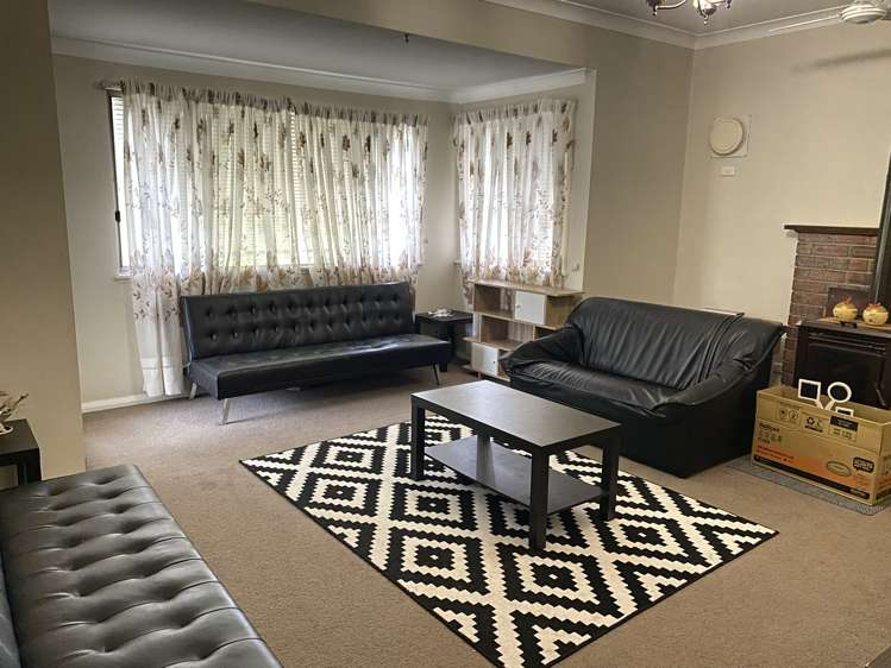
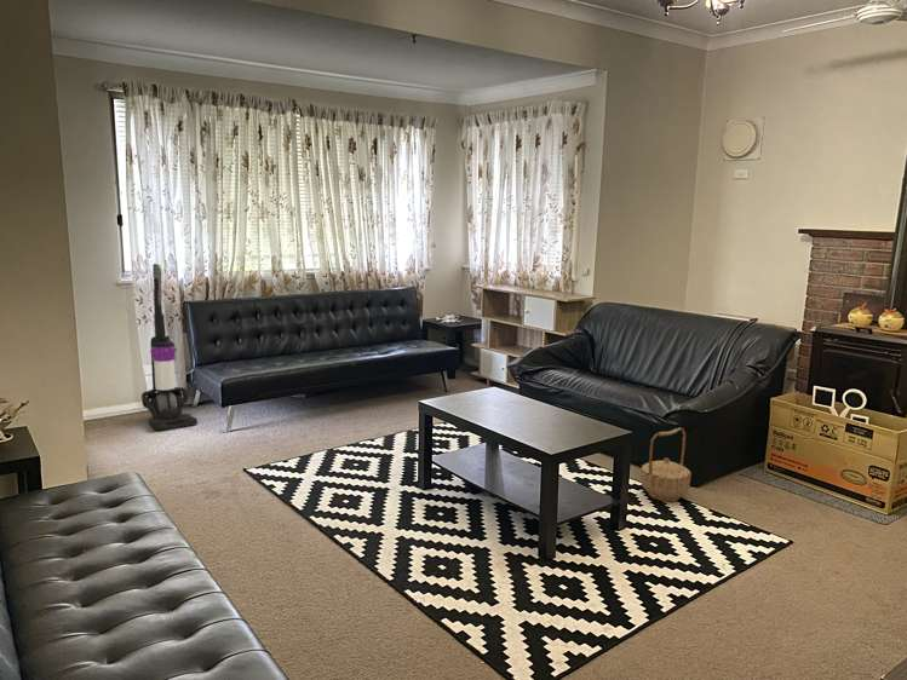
+ vacuum cleaner (163, 344)
+ basket (666, 462)
